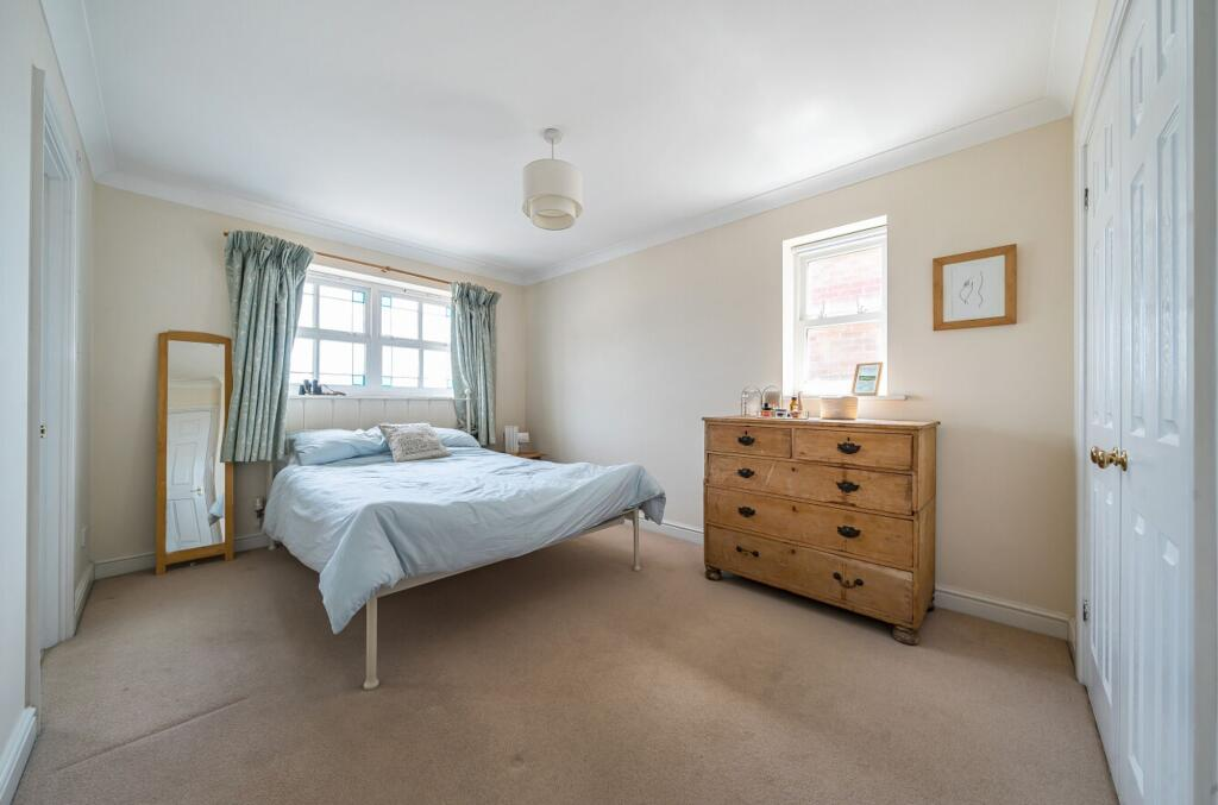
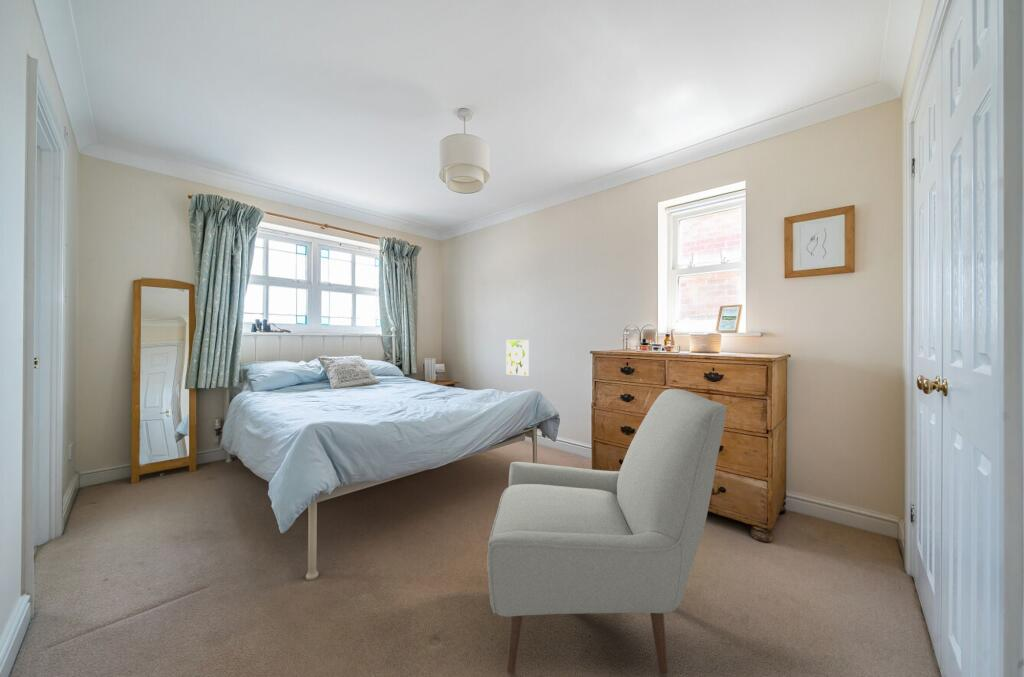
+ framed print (517, 357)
+ chair (600, 507)
